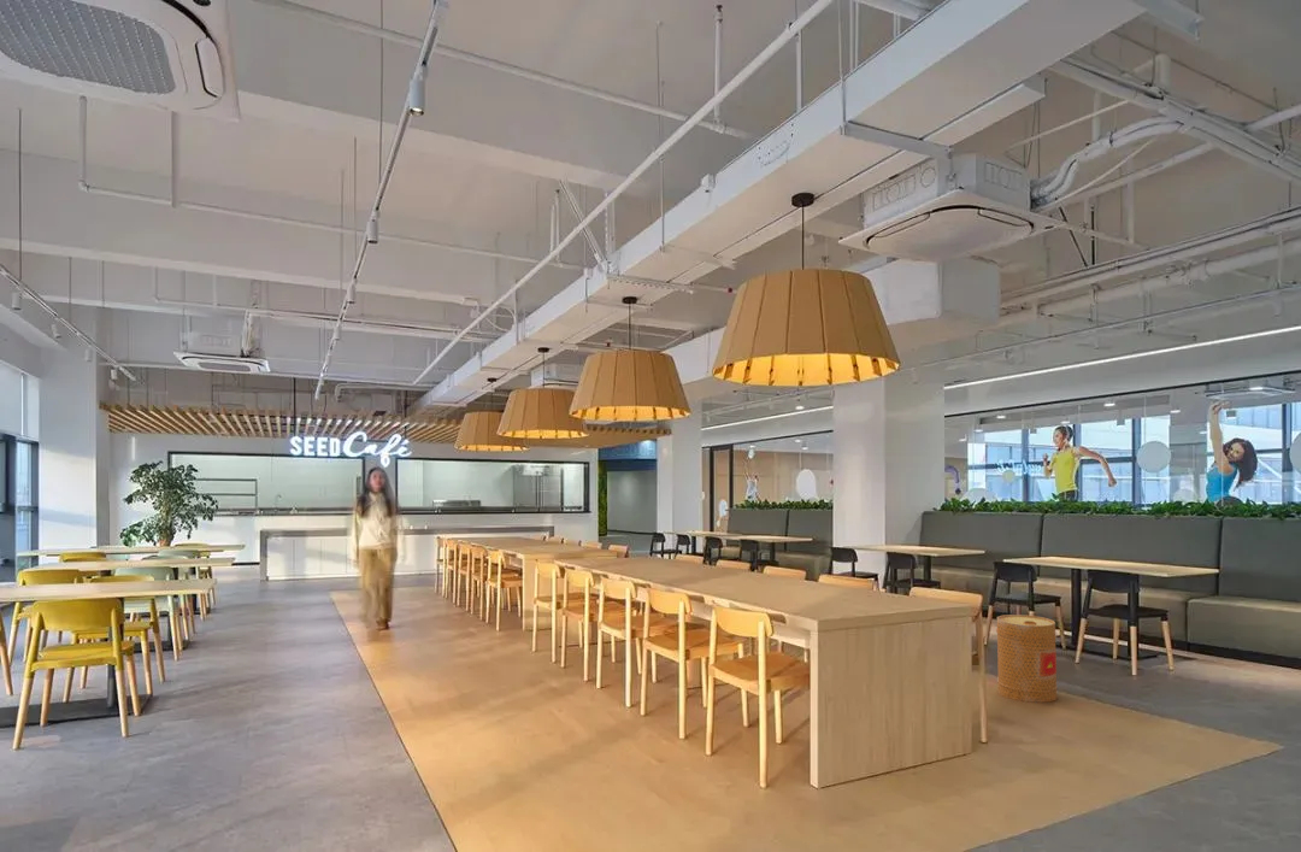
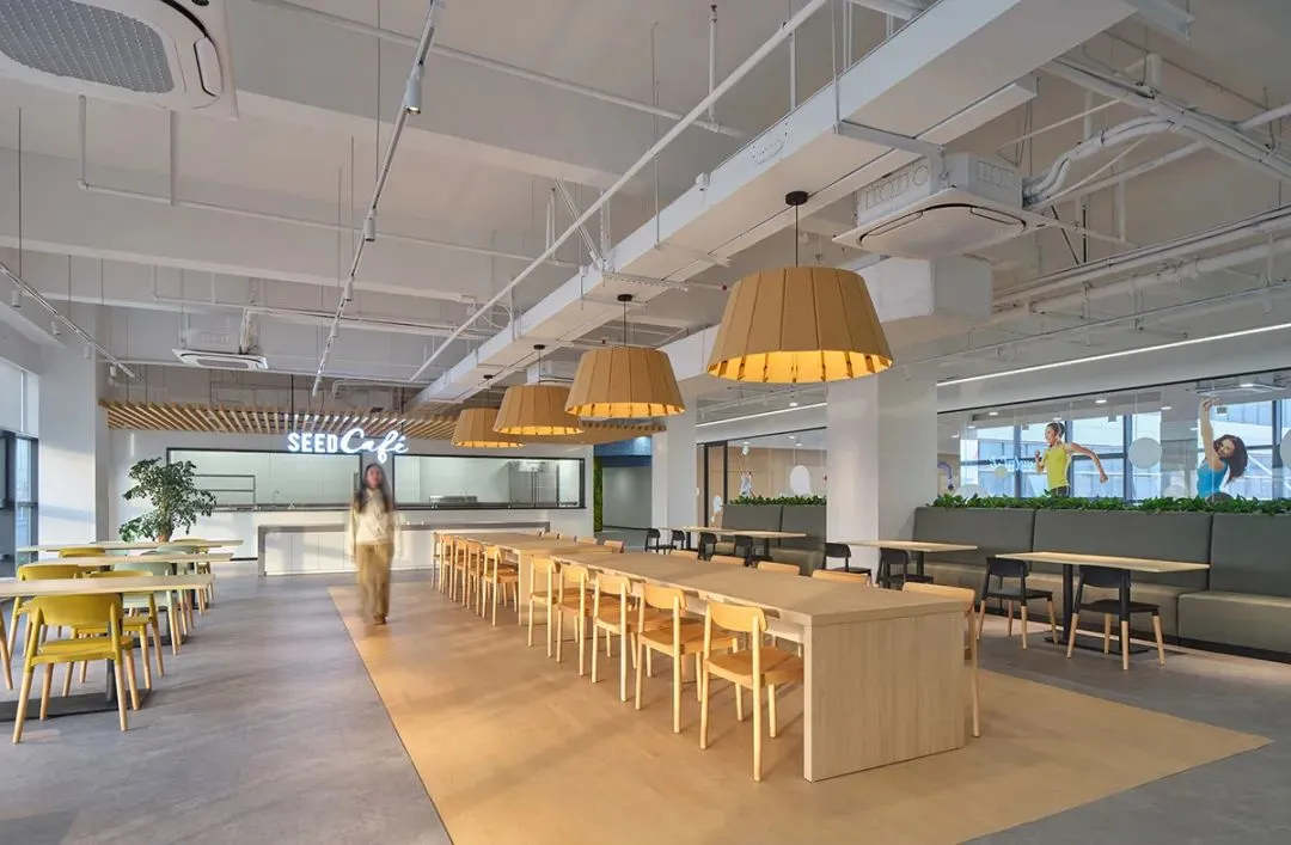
- basket (1025, 657)
